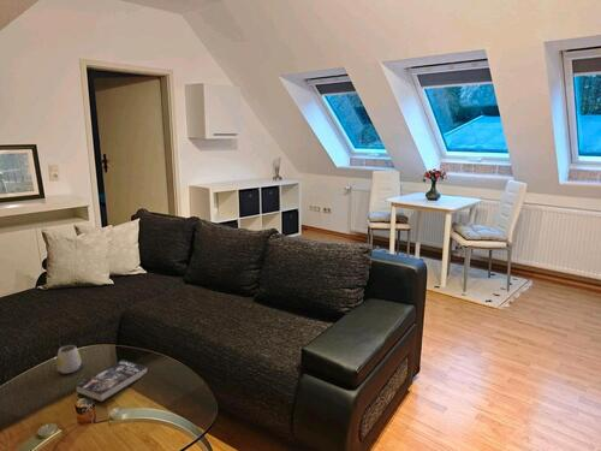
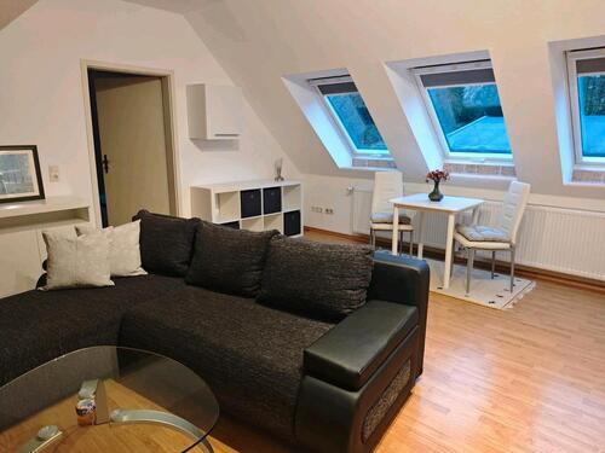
- book (112, 379)
- mug (67, 357)
